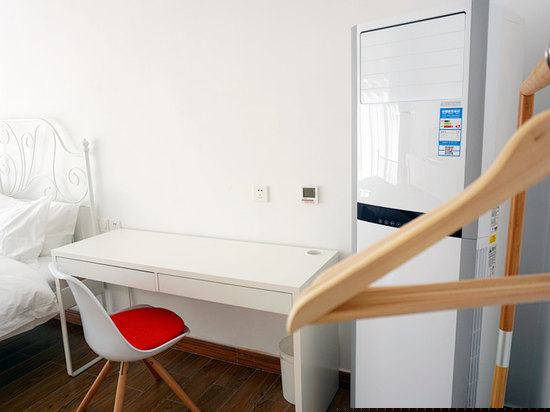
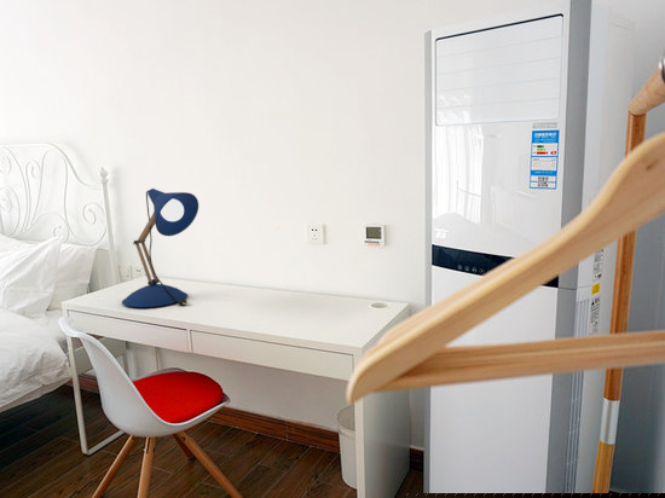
+ desk lamp (150, 245)
